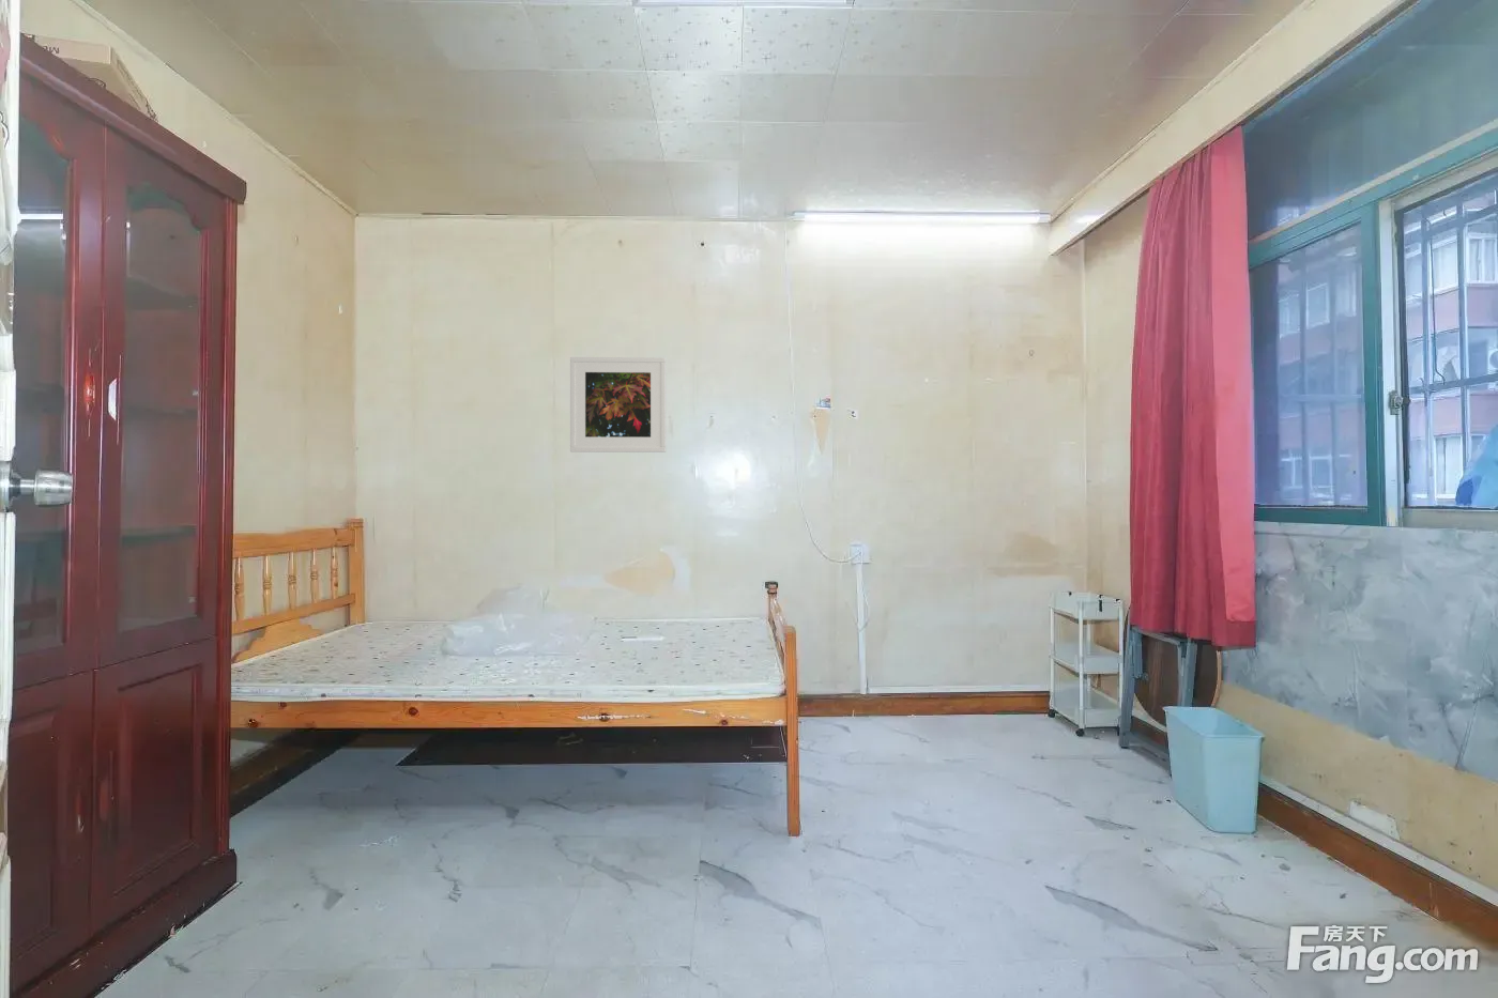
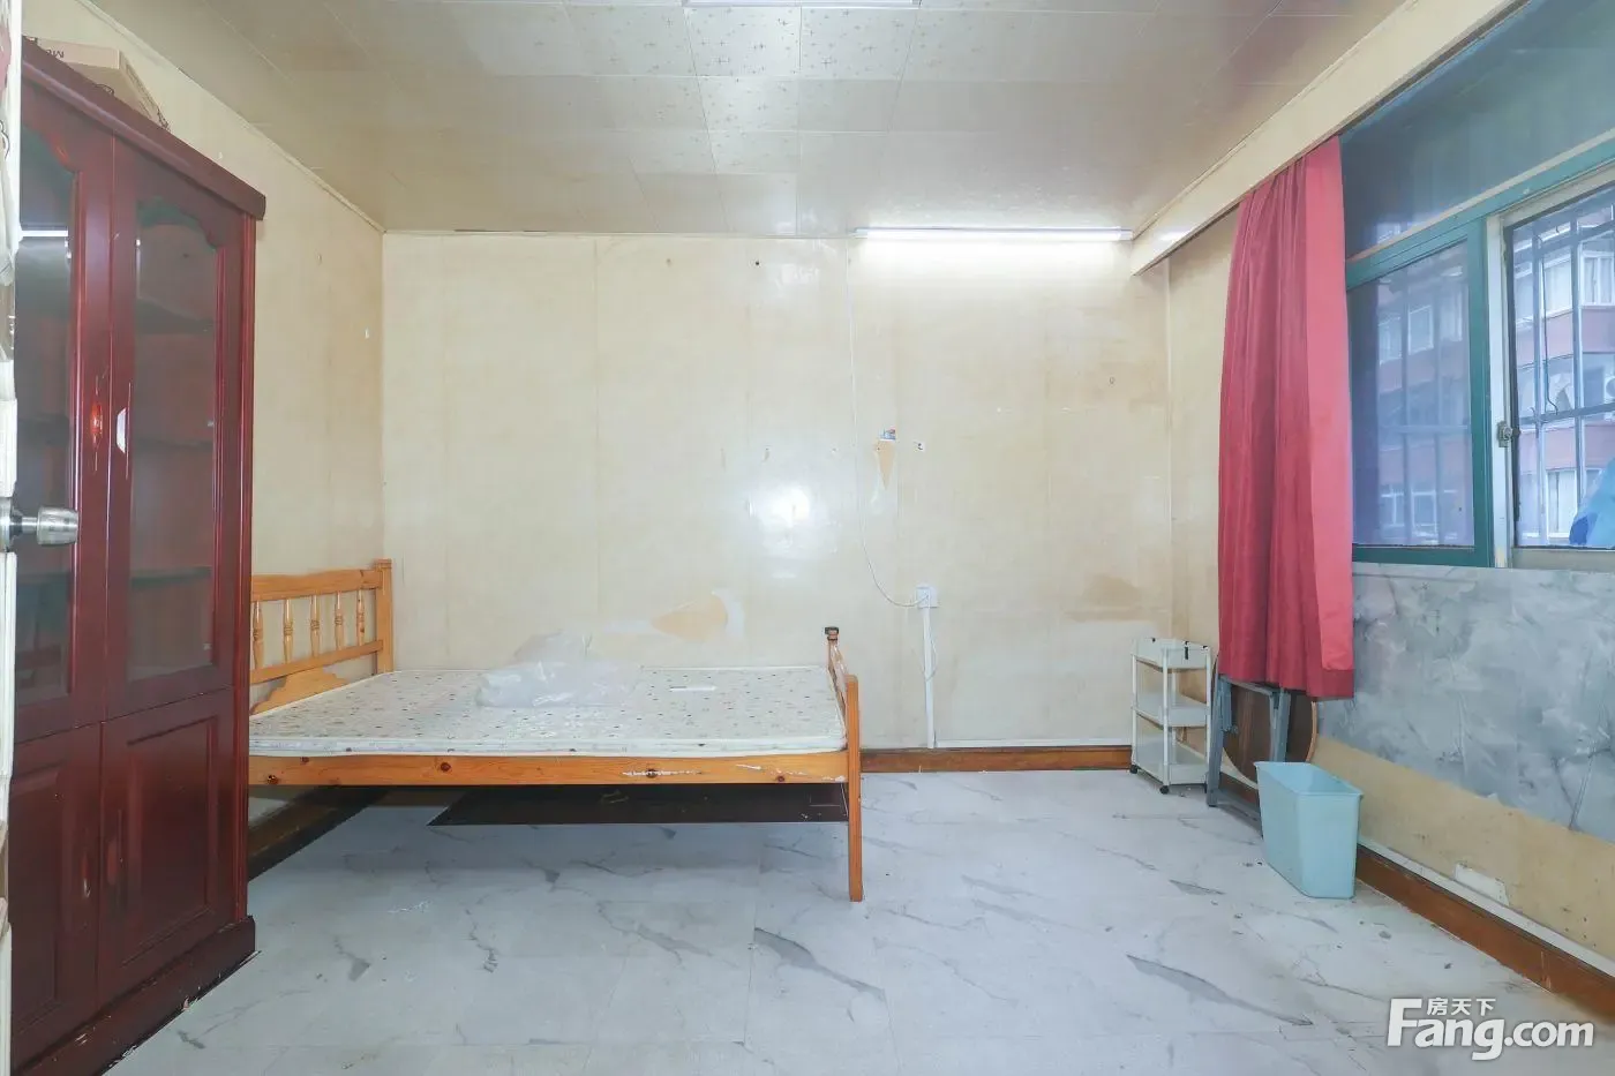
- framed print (617, 404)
